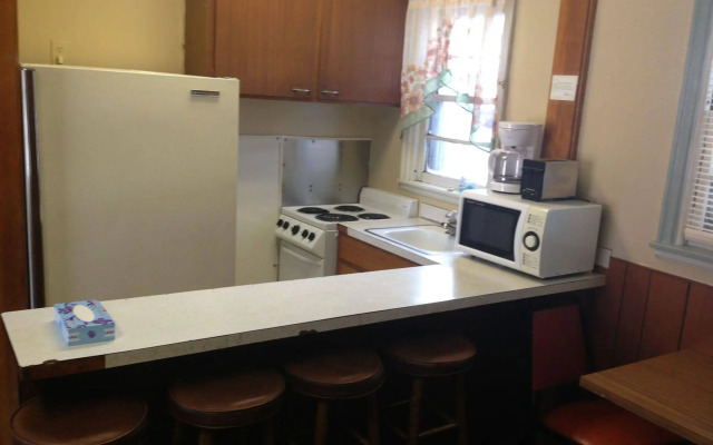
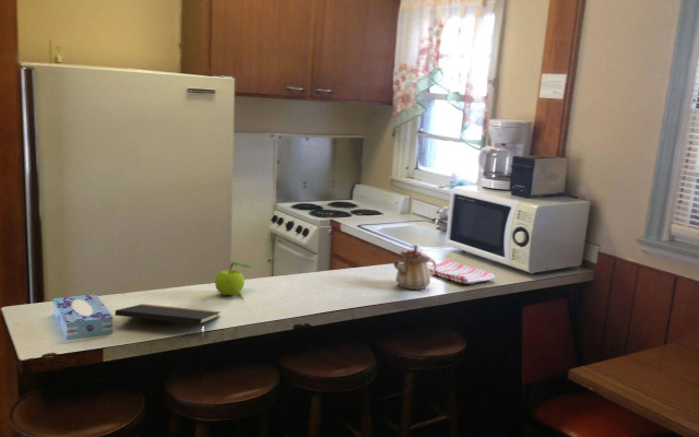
+ dish towel (457, 271)
+ fruit (235, 277)
+ teapot (416, 264)
+ notepad (169, 314)
